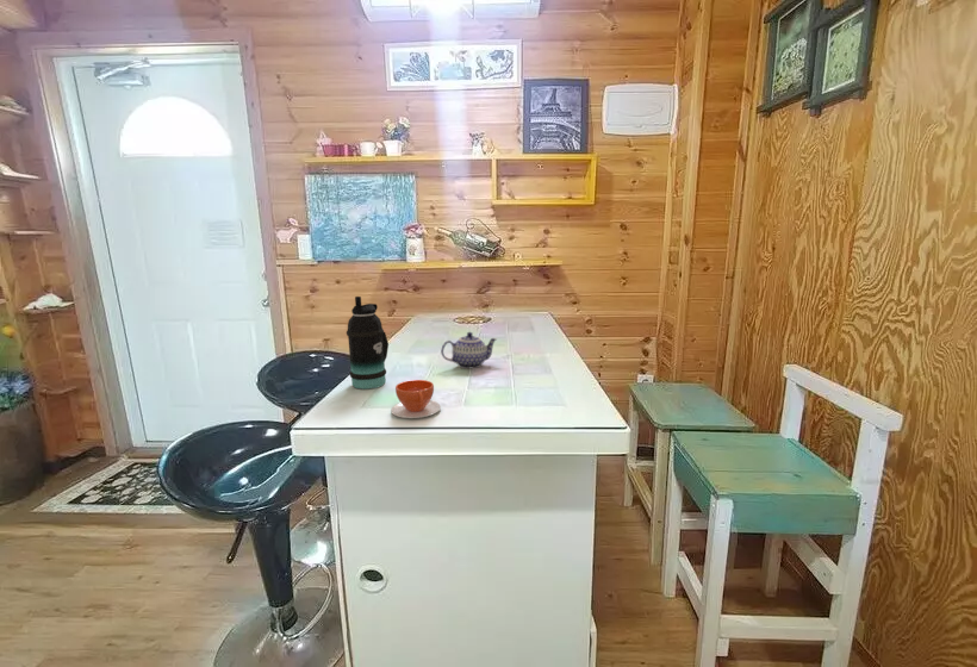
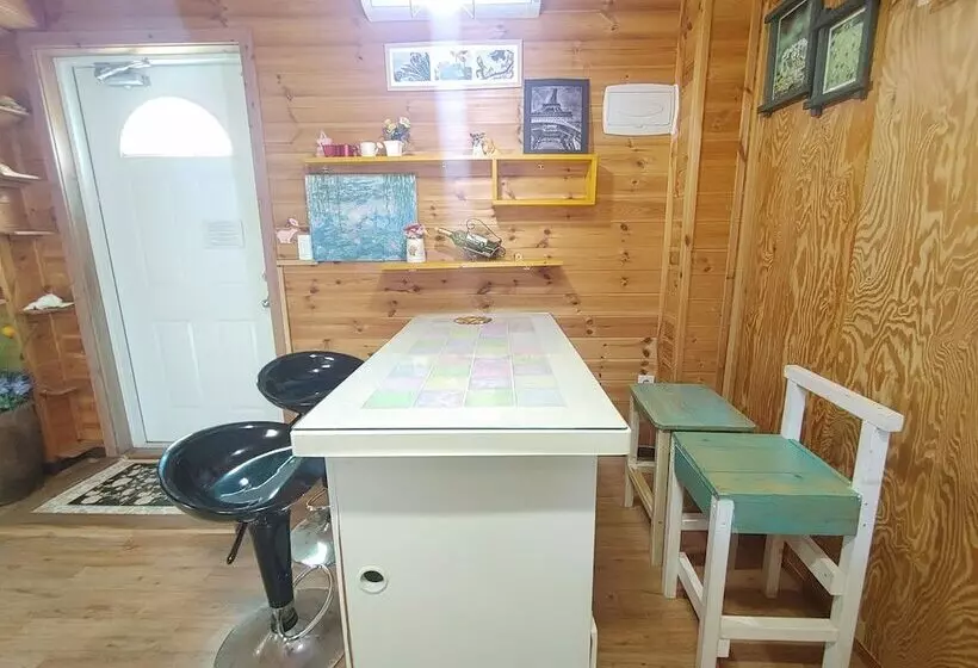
- bottle (369, 338)
- teapot (469, 349)
- teacup (415, 398)
